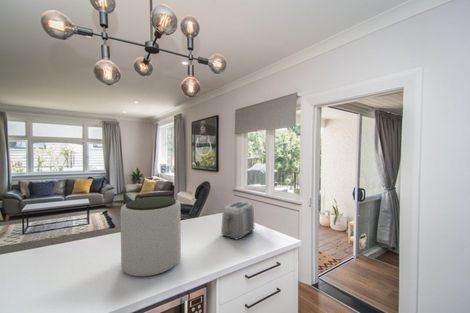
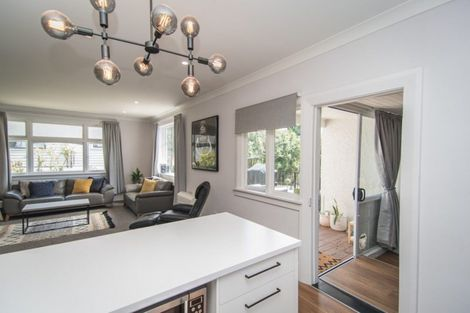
- plant pot (152, 232)
- toaster (239, 218)
